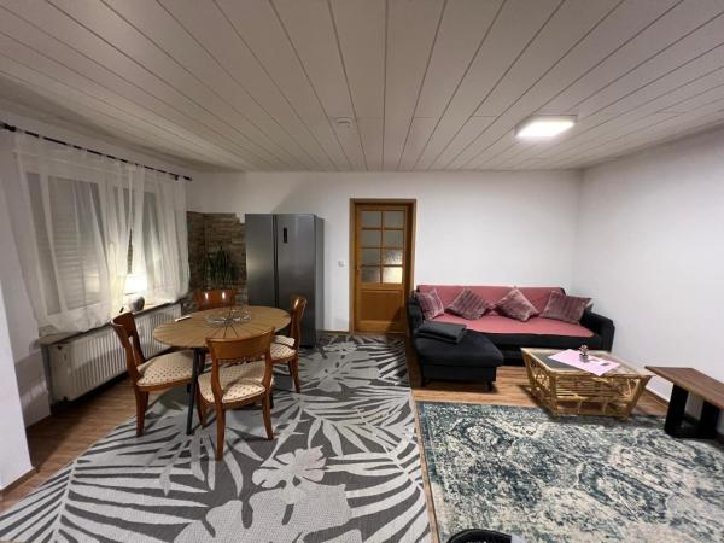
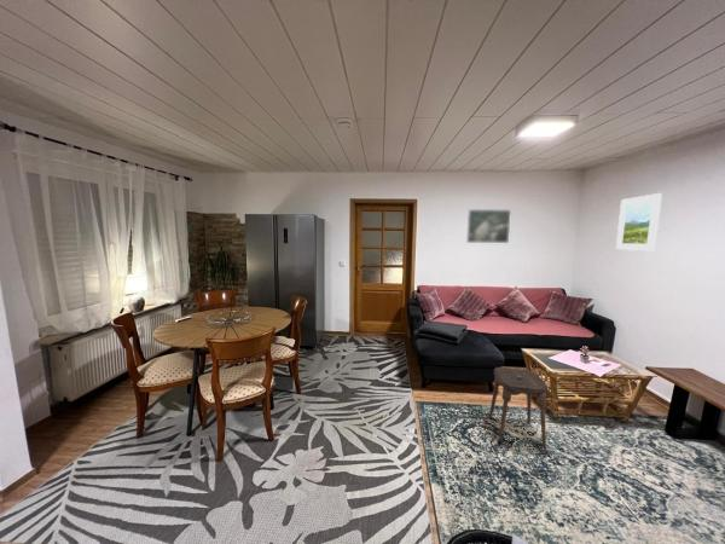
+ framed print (637, 224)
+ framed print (488, 226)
+ stool (510, 400)
